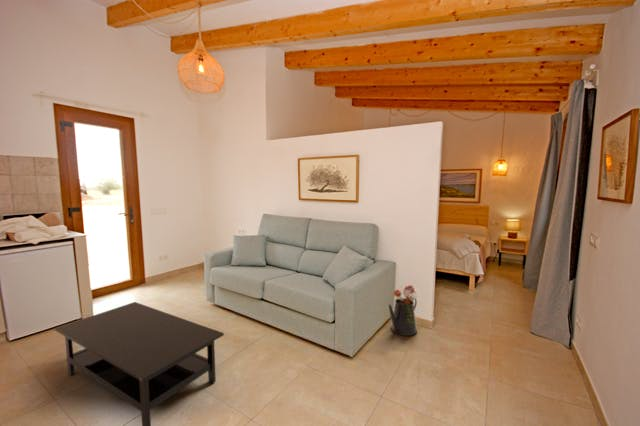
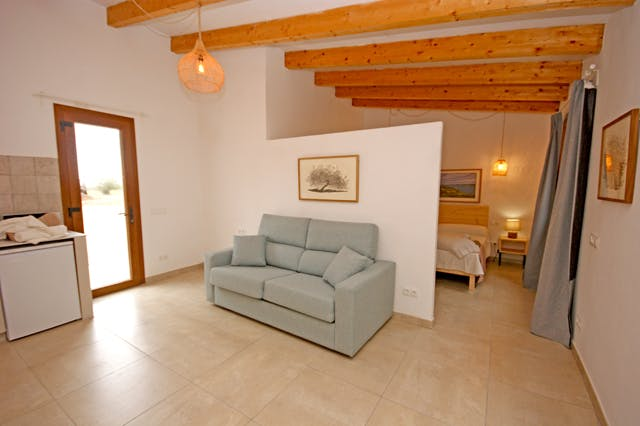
- watering can (403, 308)
- coffee table (139, 354)
